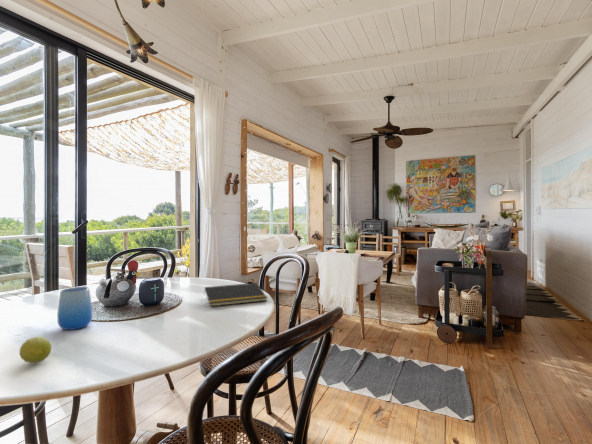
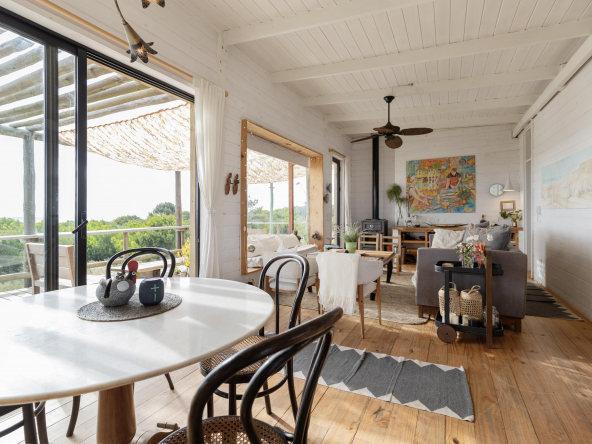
- fruit (35, 349)
- notepad (235, 293)
- cup (75, 307)
